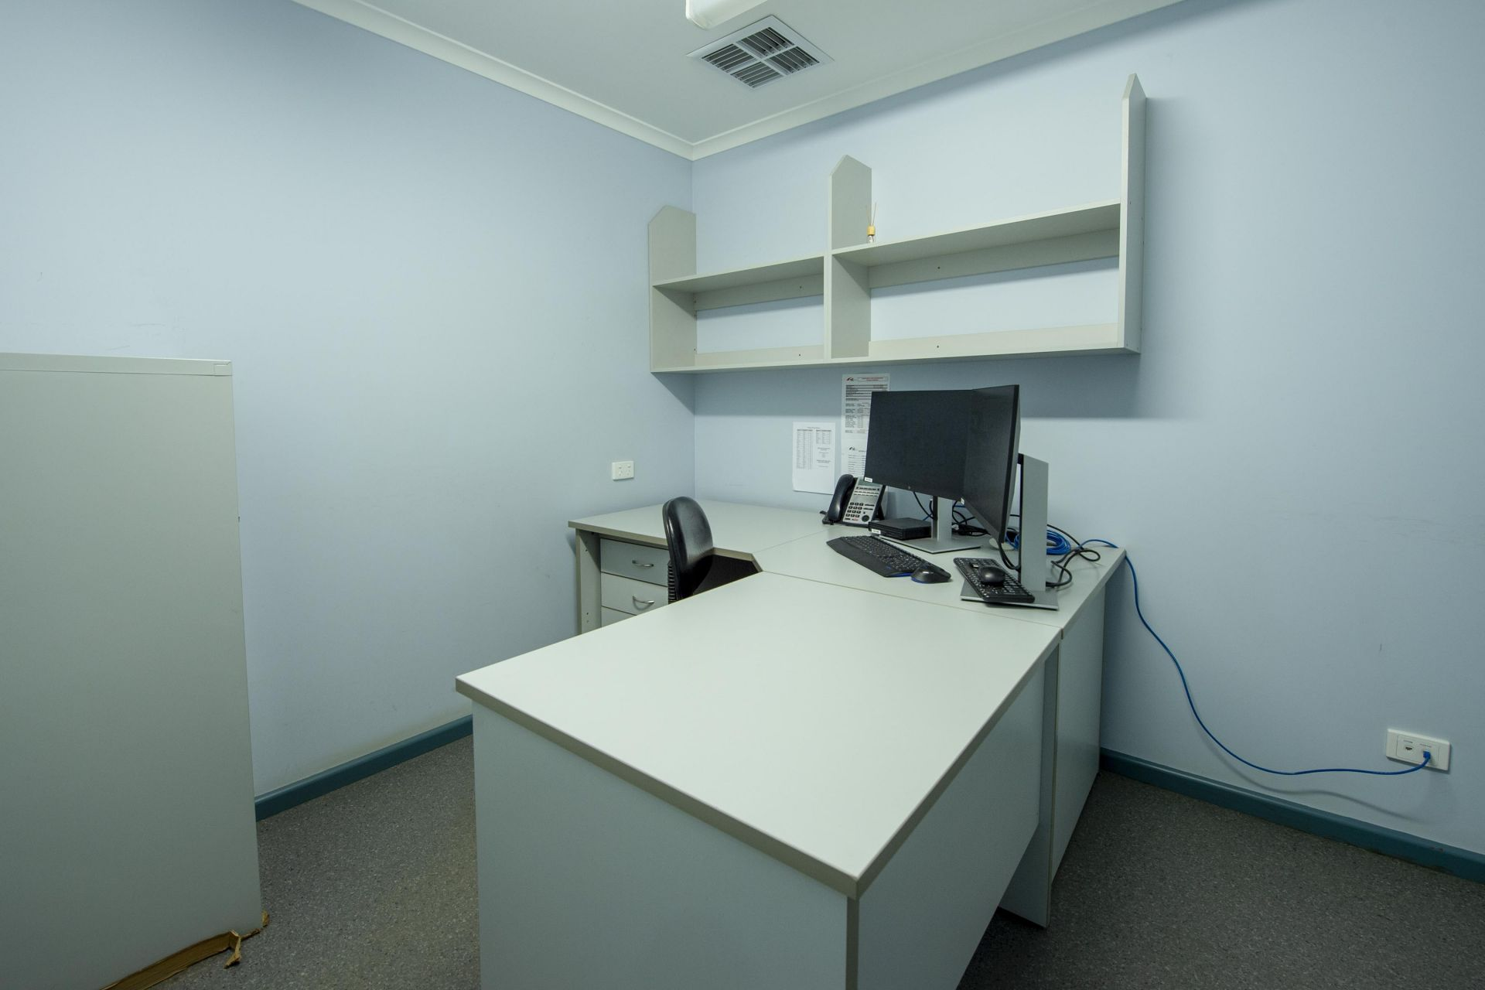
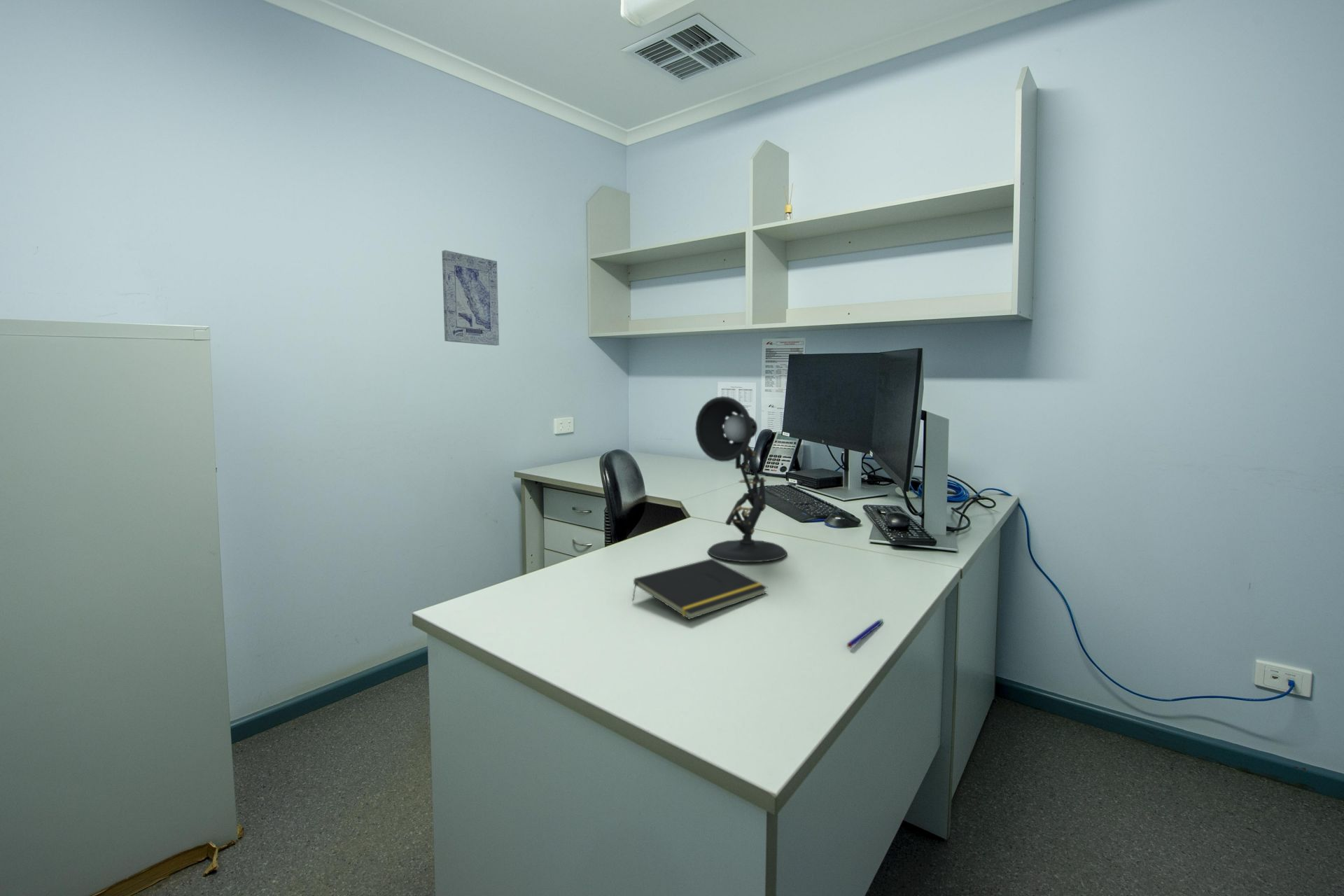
+ wall art (471, 300)
+ pen (866, 632)
+ notepad (701, 585)
+ desk lamp (745, 475)
